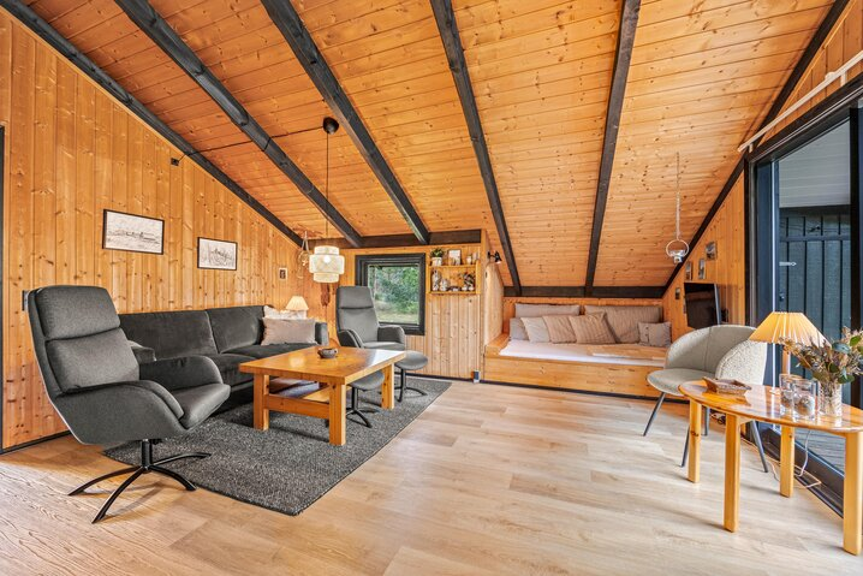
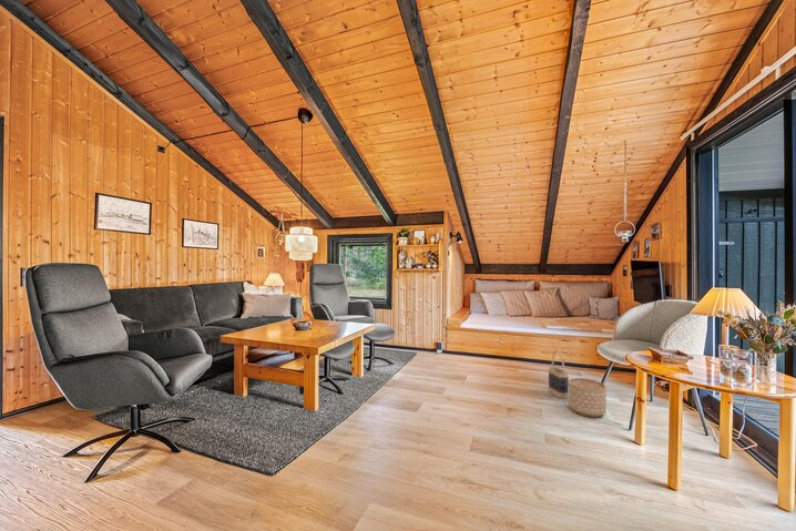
+ bag (558, 372)
+ planter (586, 397)
